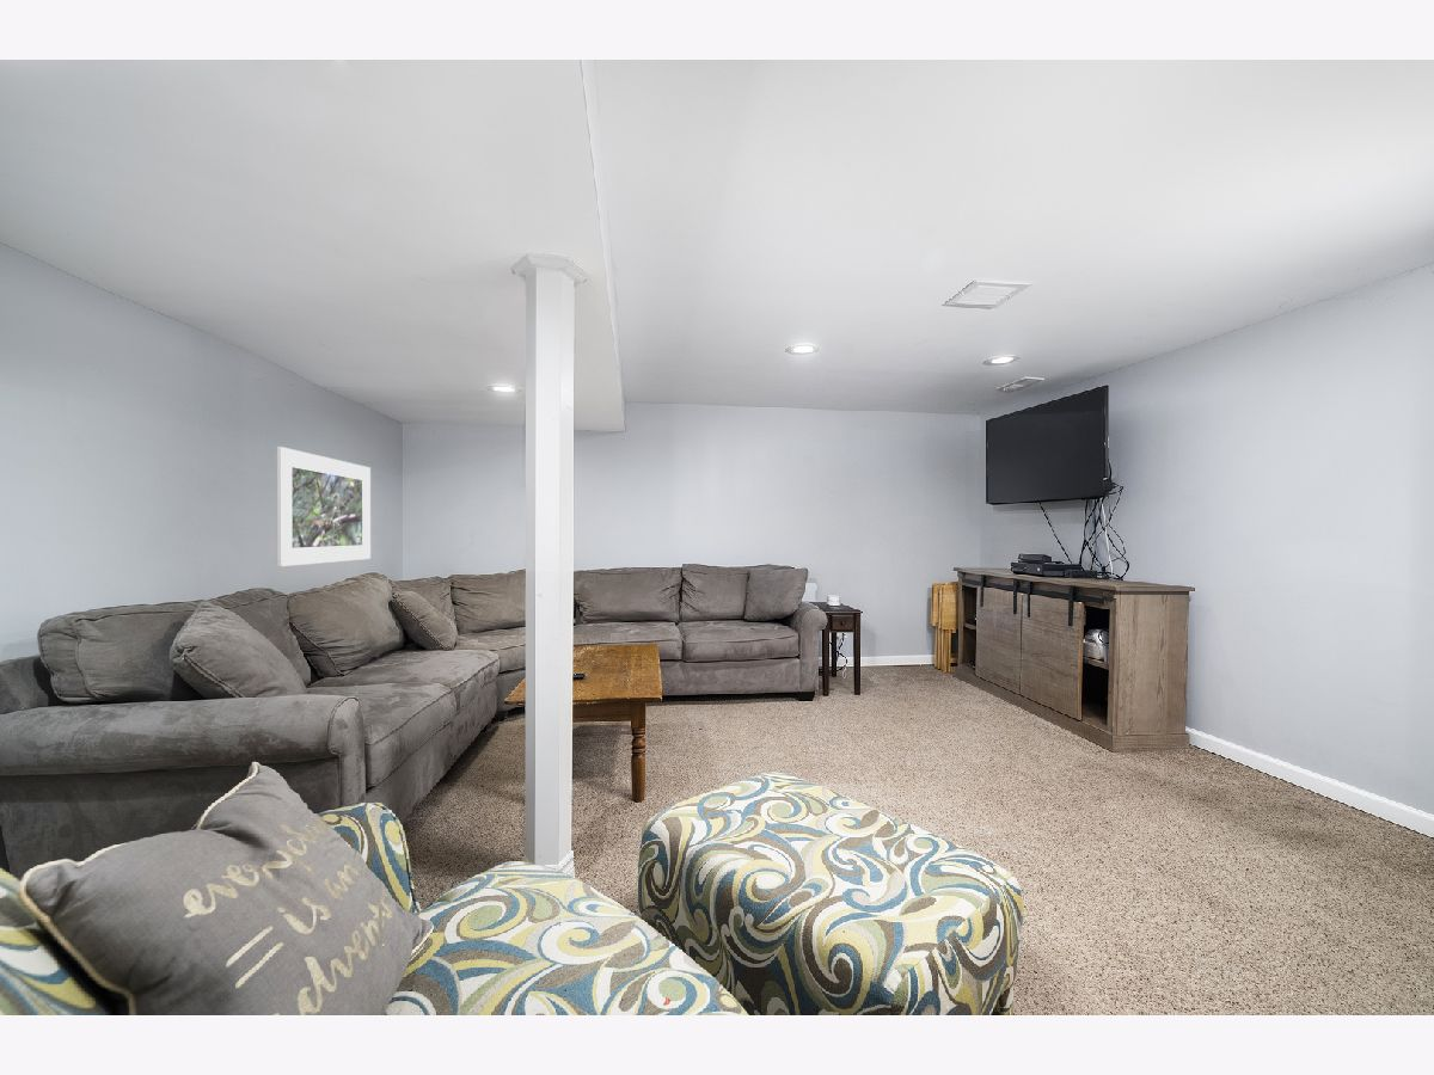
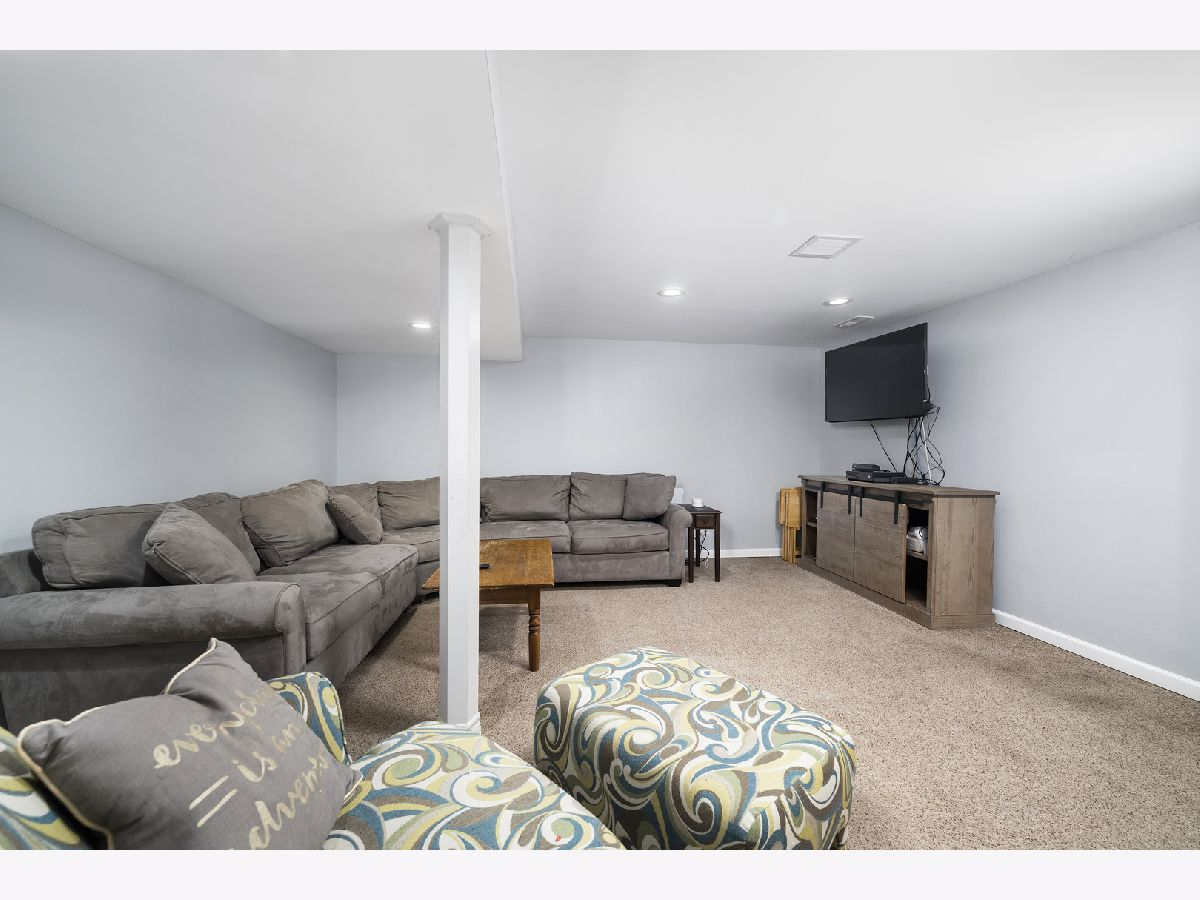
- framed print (330, 510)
